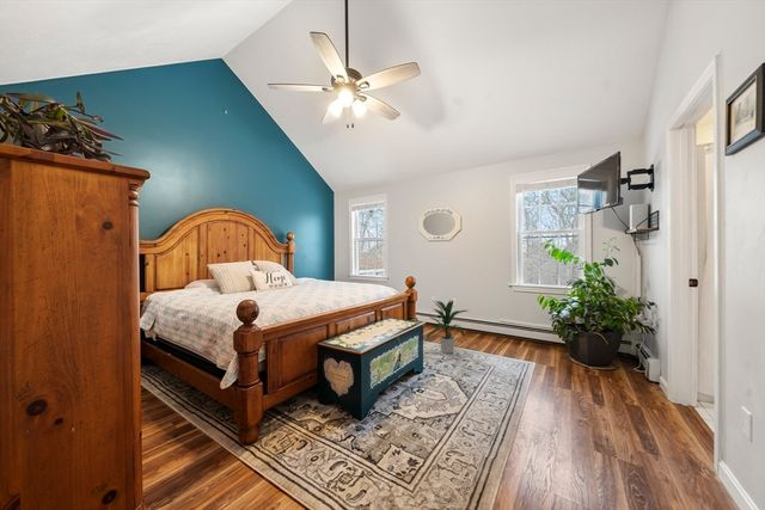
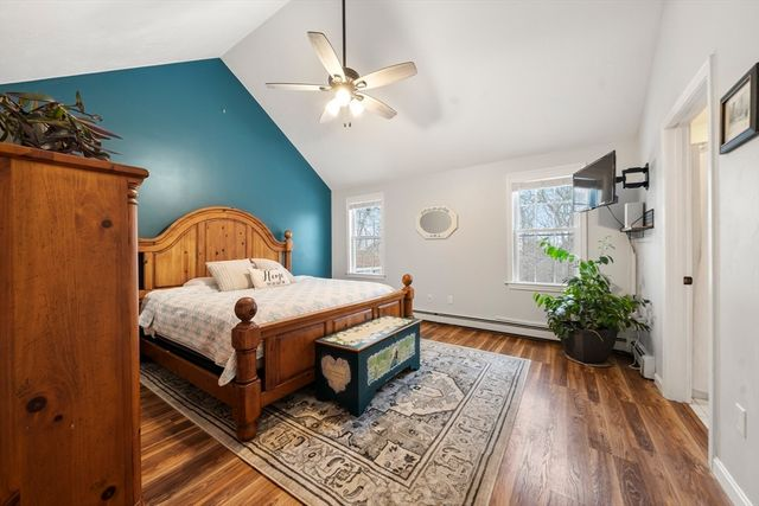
- indoor plant (445, 324)
